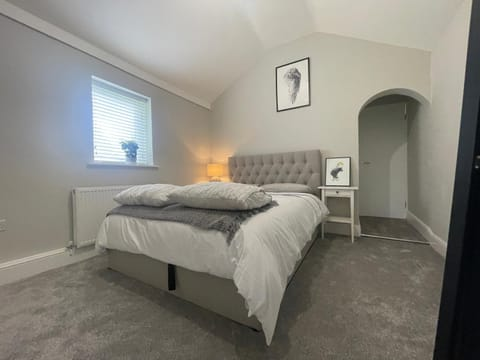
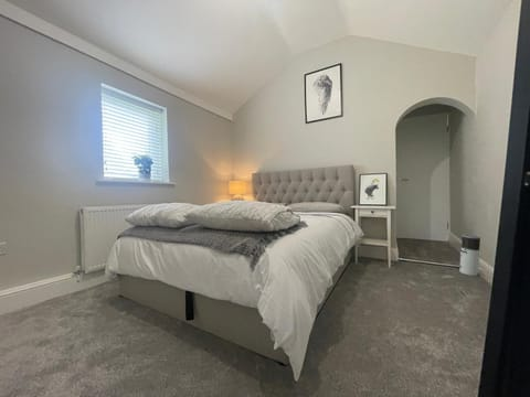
+ air purifier (469, 254)
